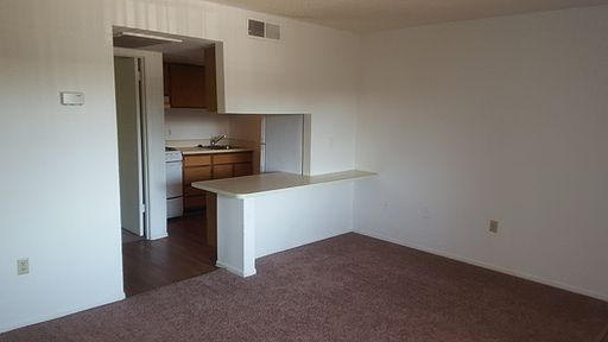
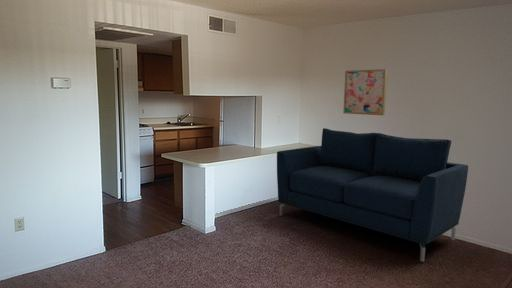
+ wall art (364, 92)
+ sofa (363, 180)
